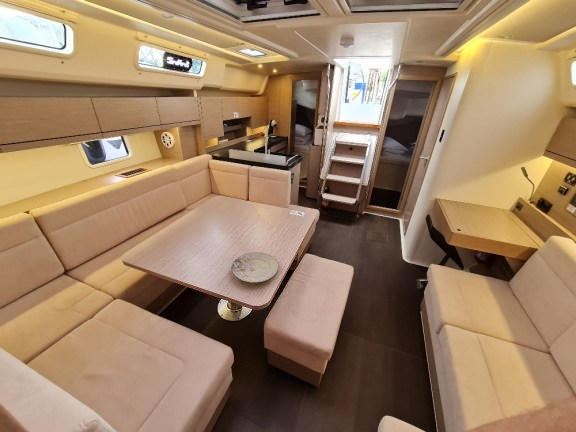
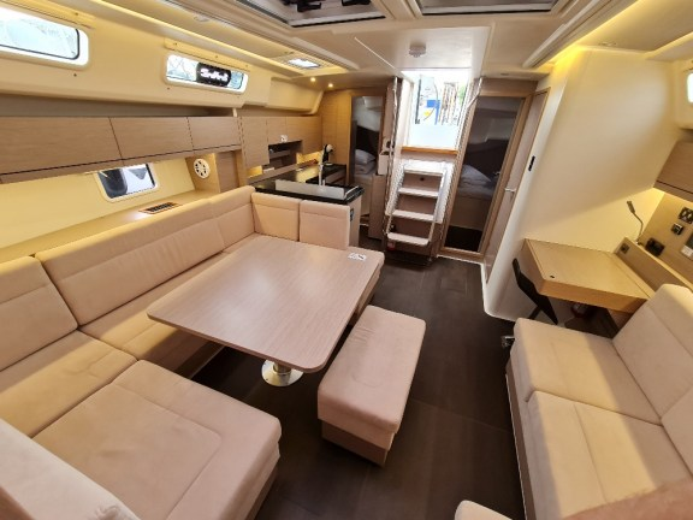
- plate (255, 267)
